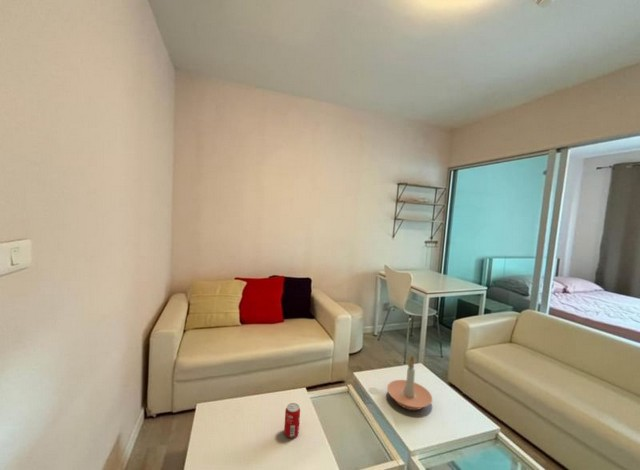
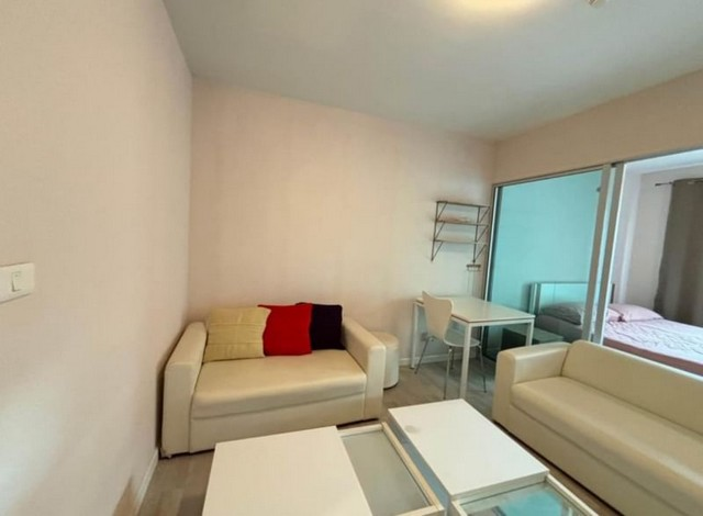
- beverage can (292, 419)
- candle holder (410, 378)
